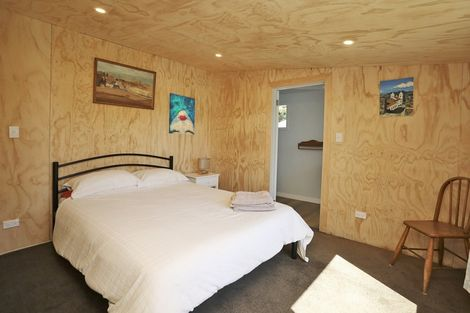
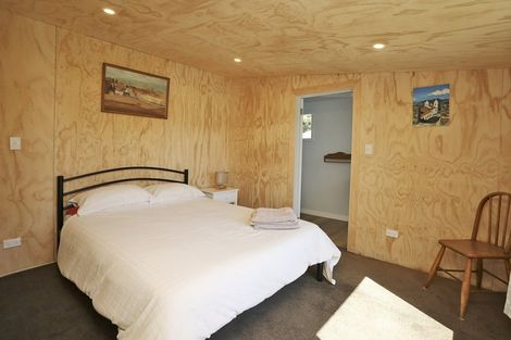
- wall art (182, 115)
